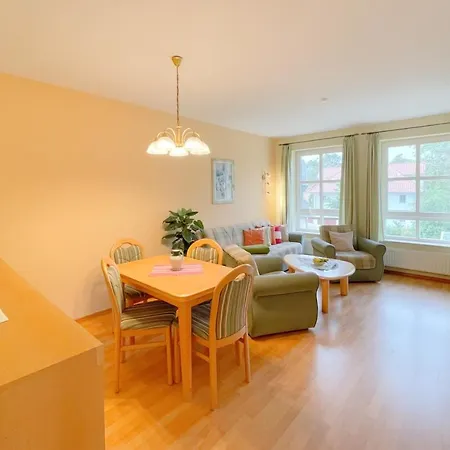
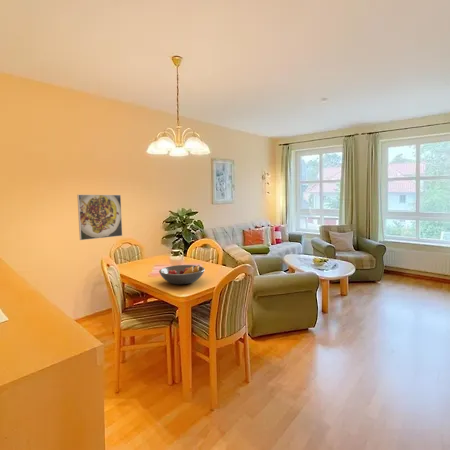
+ fruit bowl (182, 274)
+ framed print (101, 216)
